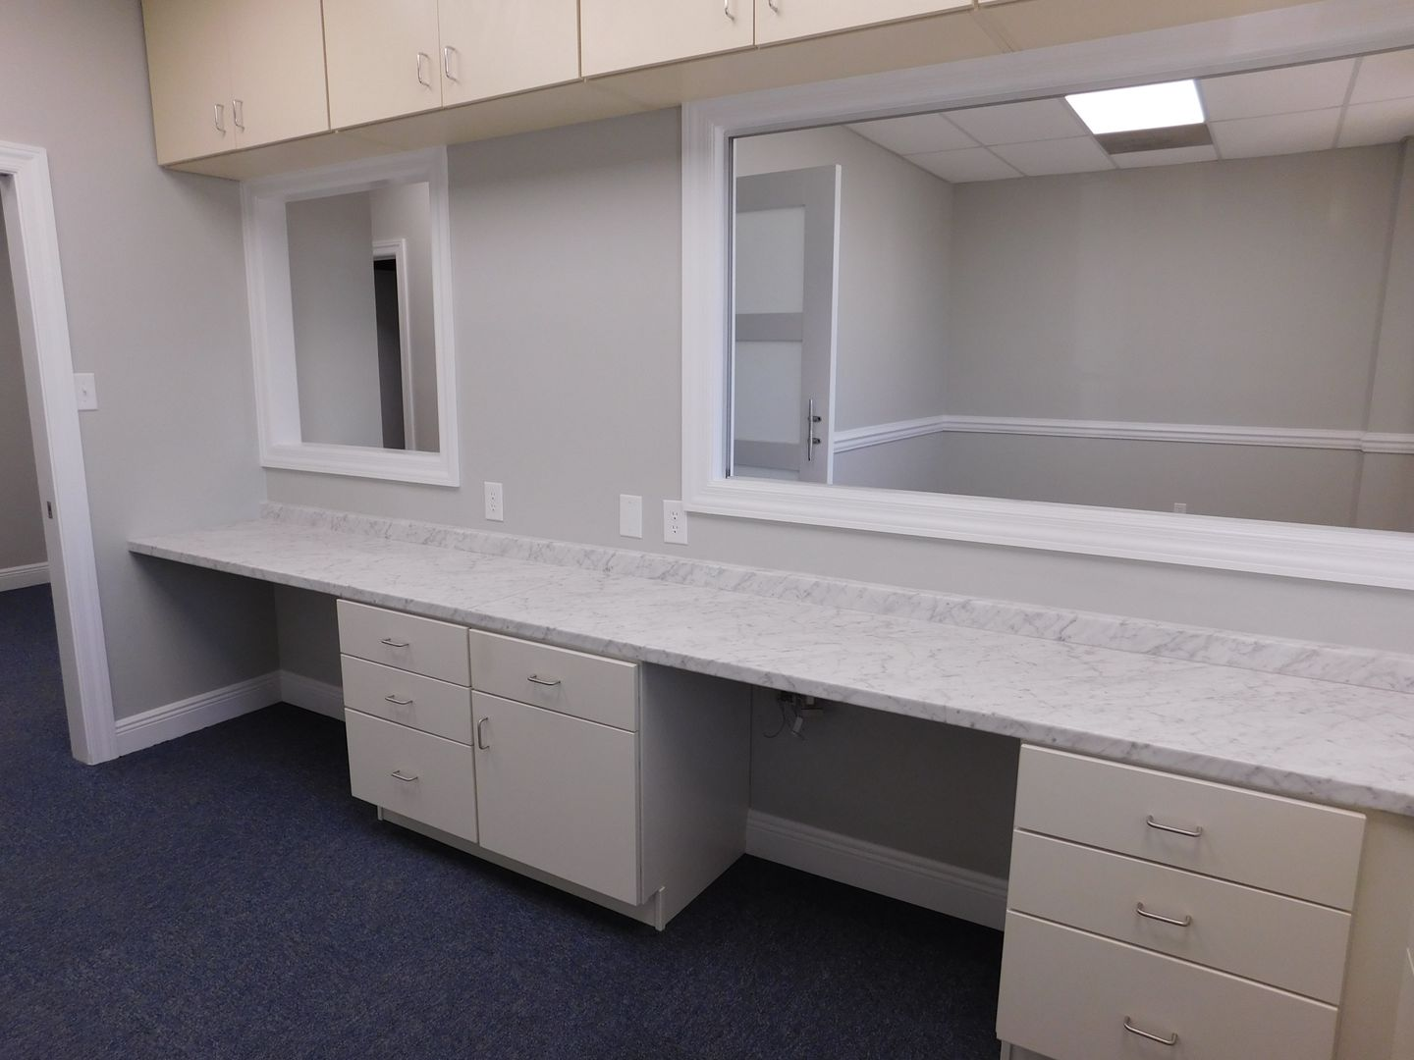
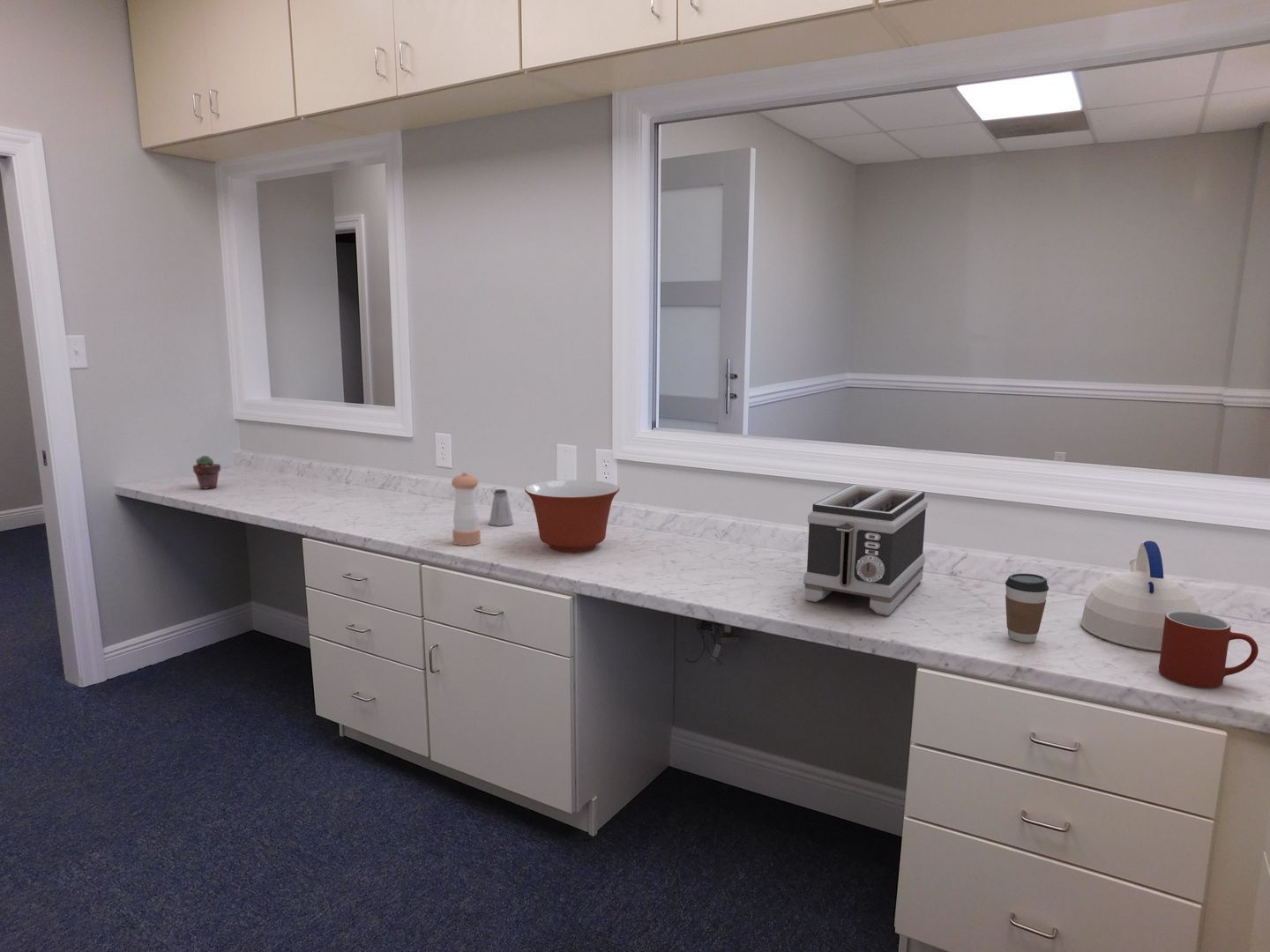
+ coffee cup (1024, 607)
+ mixing bowl (572, 517)
+ potted succulent (206, 471)
+ saltshaker (501, 506)
+ toaster (865, 546)
+ mug (1207, 650)
+ kettle (1145, 587)
+ pepper shaker (466, 507)
